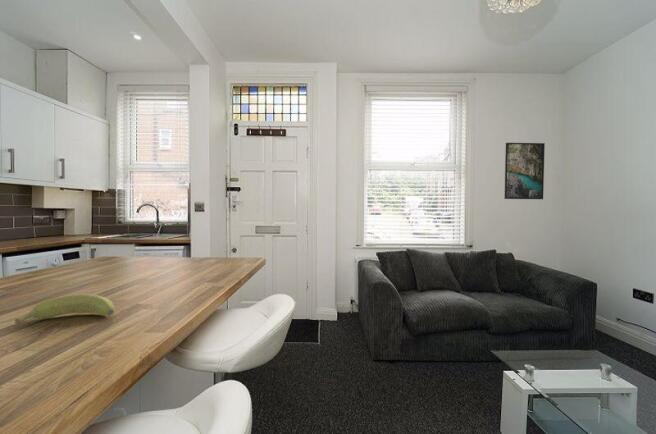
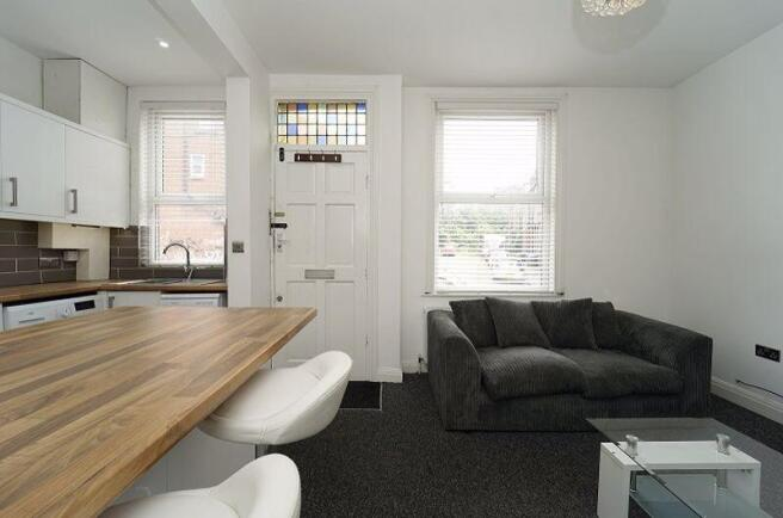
- banana (66, 308)
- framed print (524, 171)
